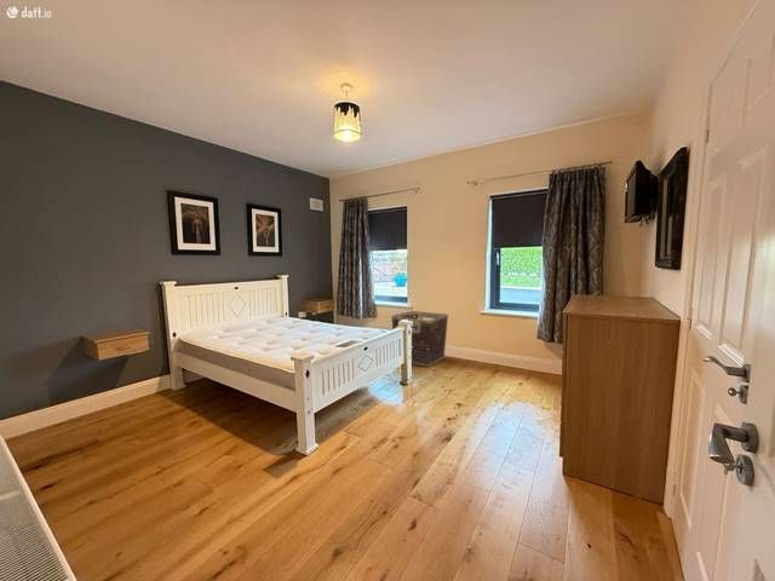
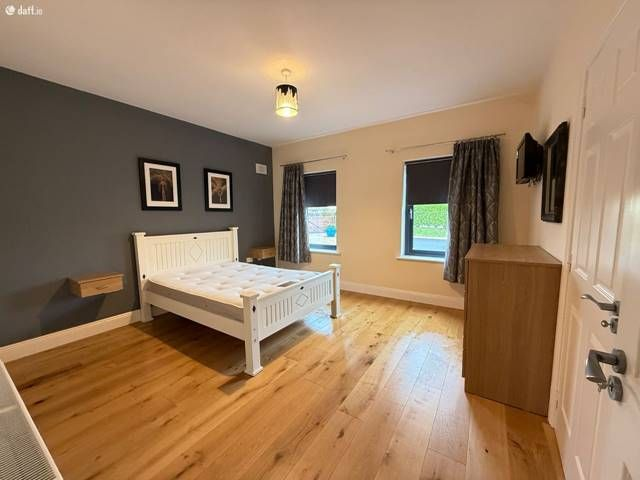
- clothes hamper (419, 336)
